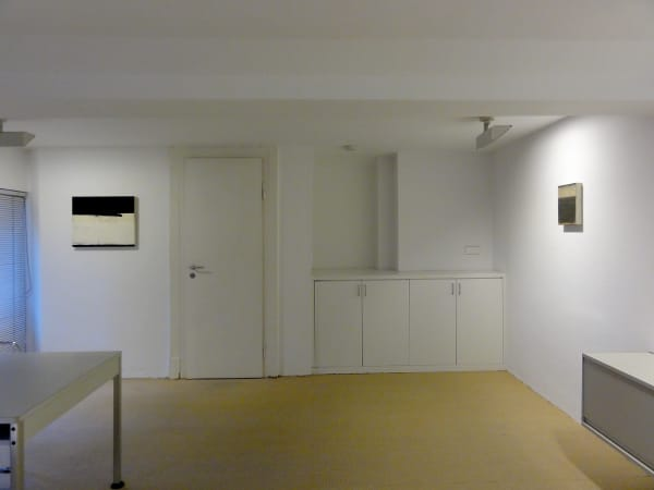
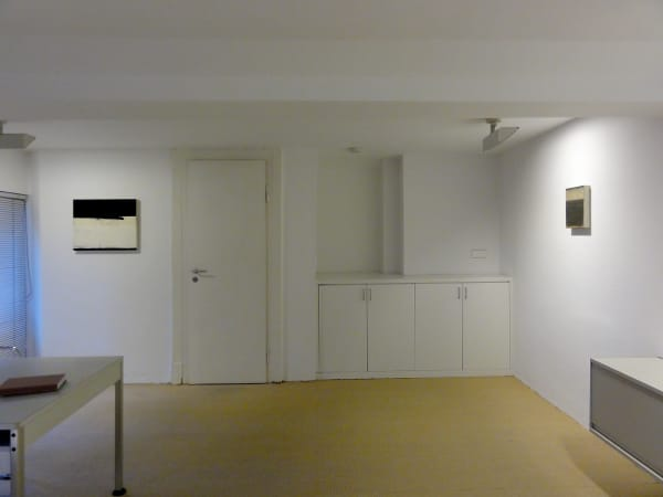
+ notebook (32, 383)
